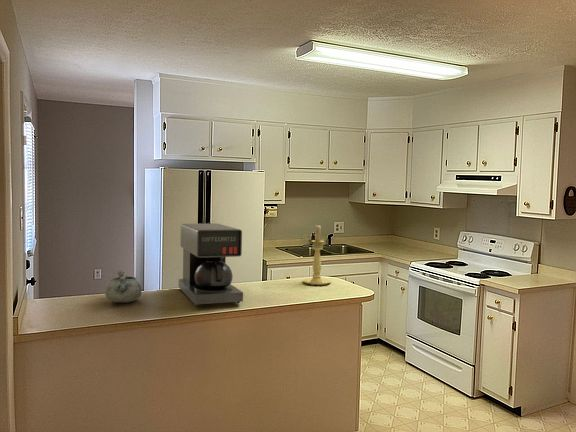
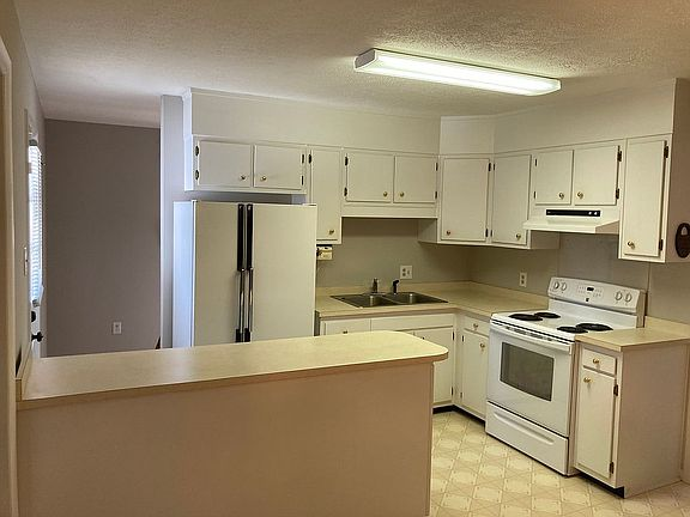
- coffee maker (209, 261)
- candle holder (317, 253)
- decorative bowl (123, 287)
